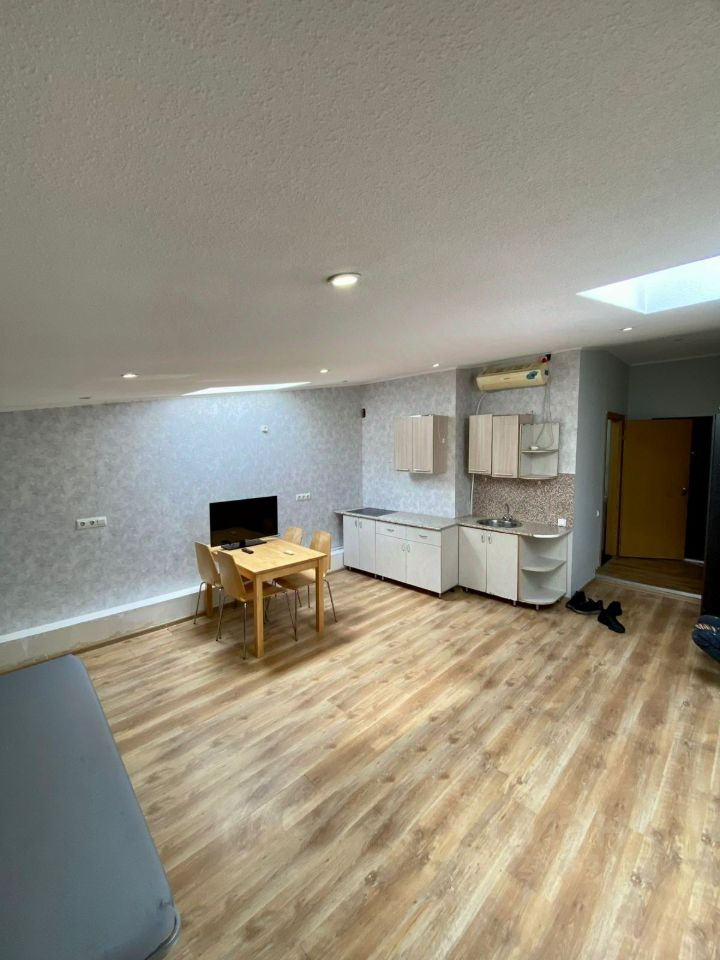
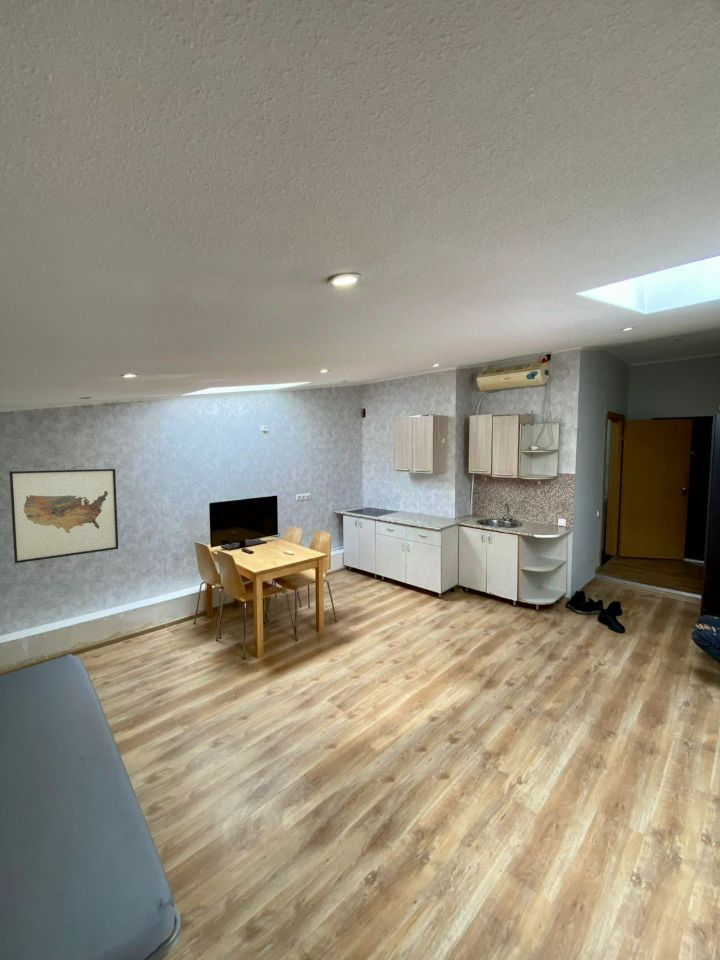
+ wall art (67, 513)
